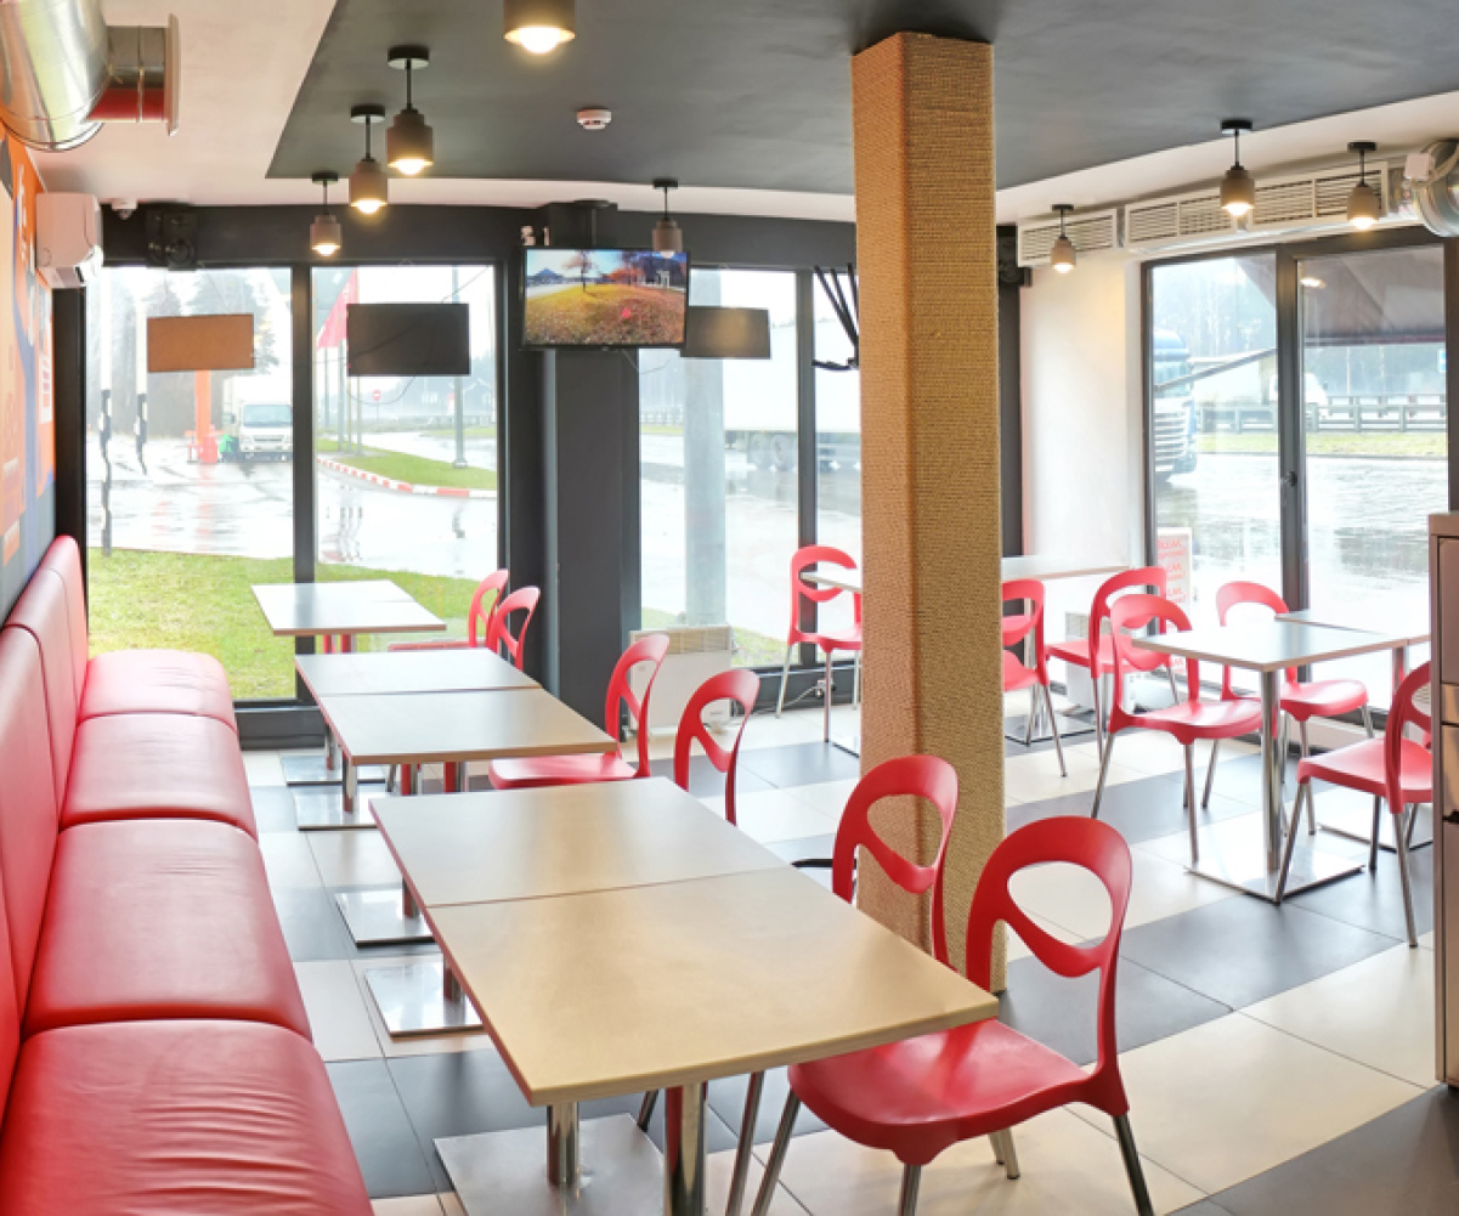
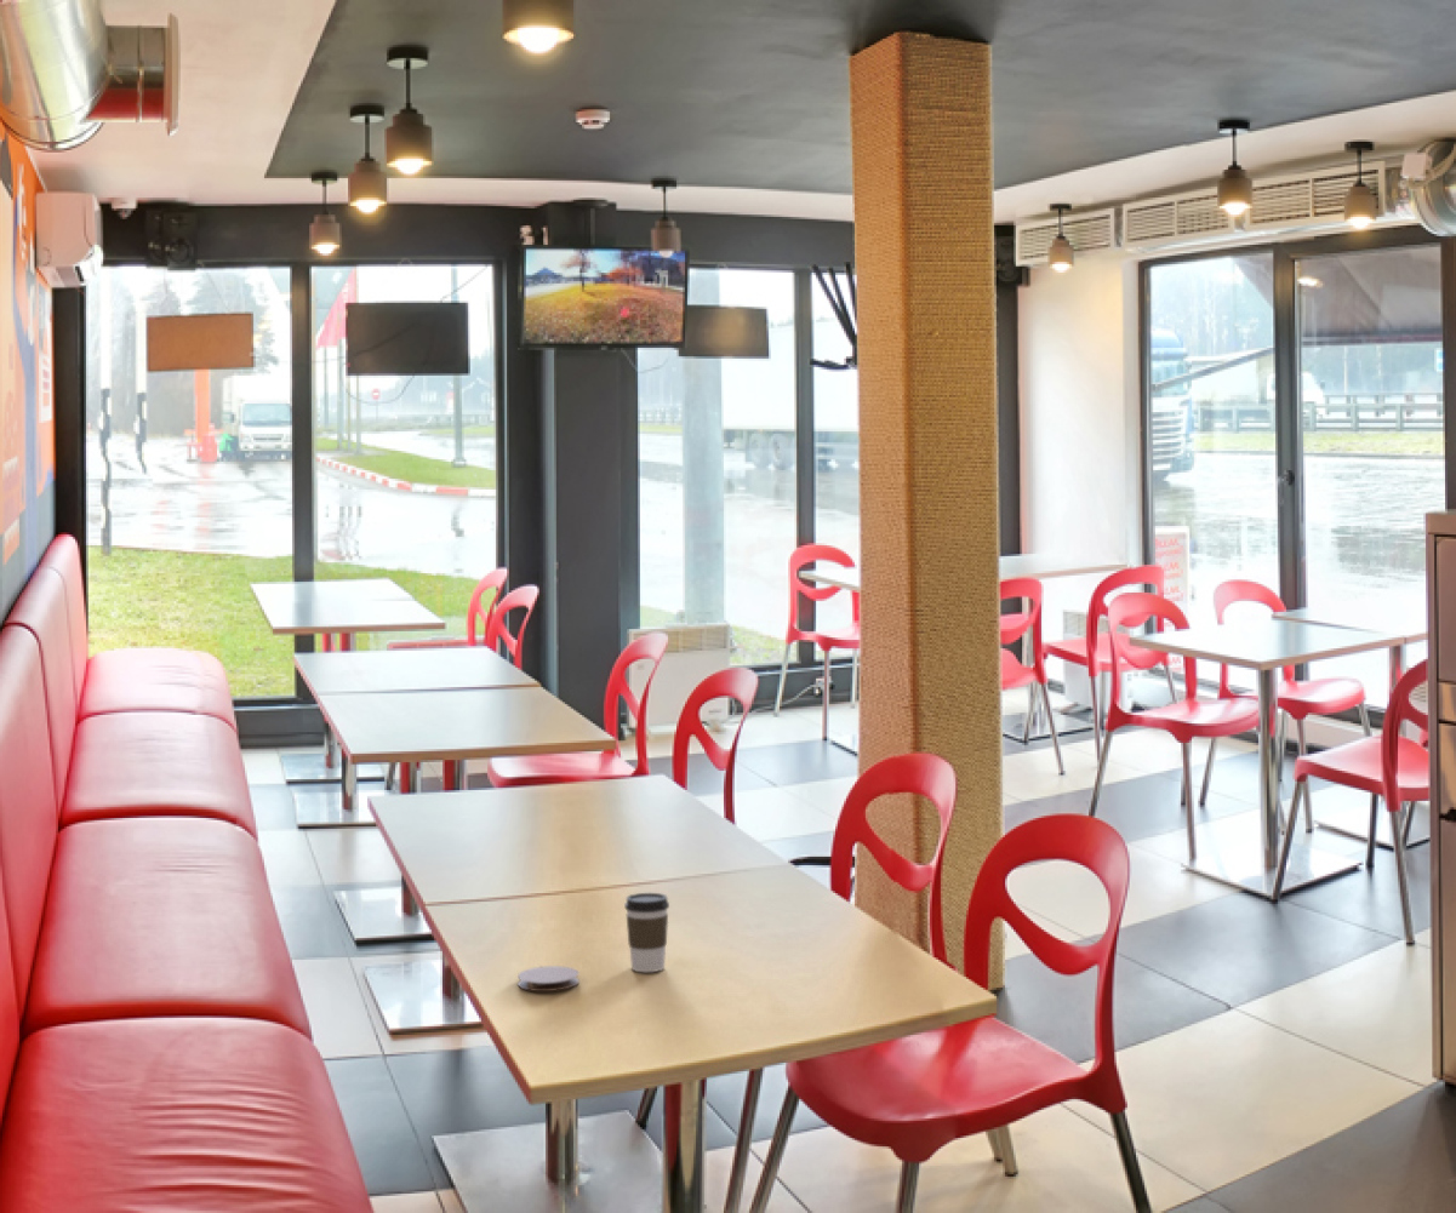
+ coaster (548, 978)
+ coffee cup (646, 932)
